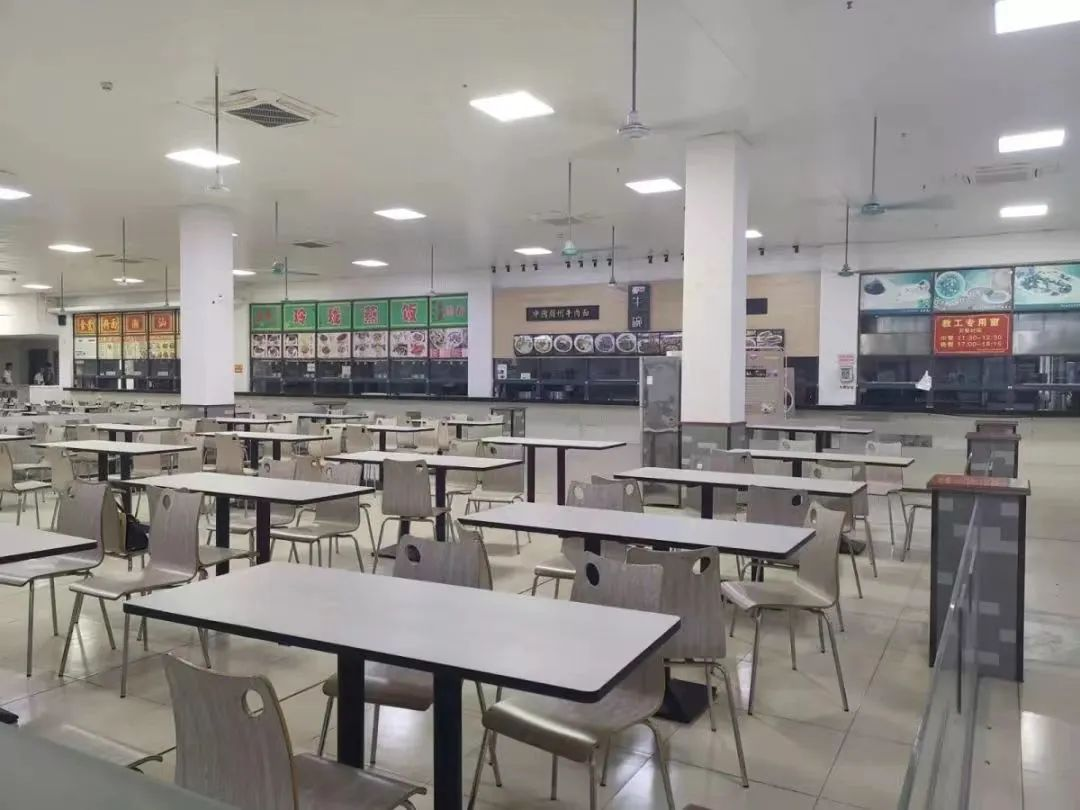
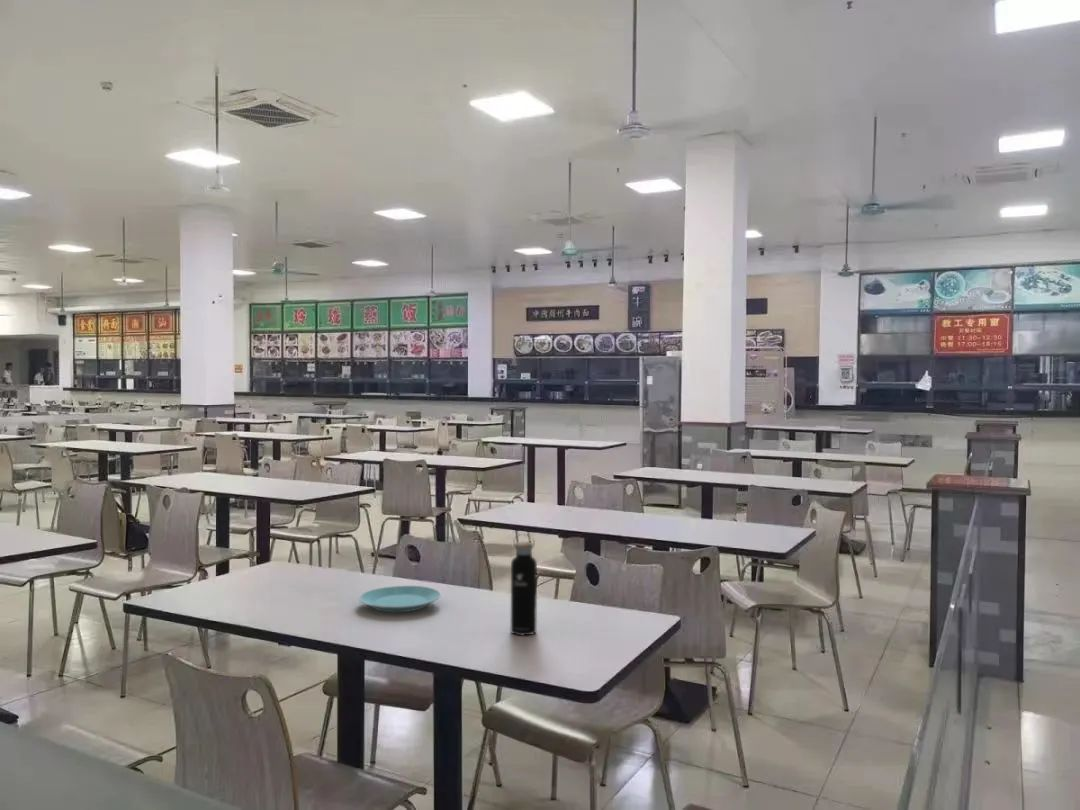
+ plate (400, 600)
+ water bottle (523, 582)
